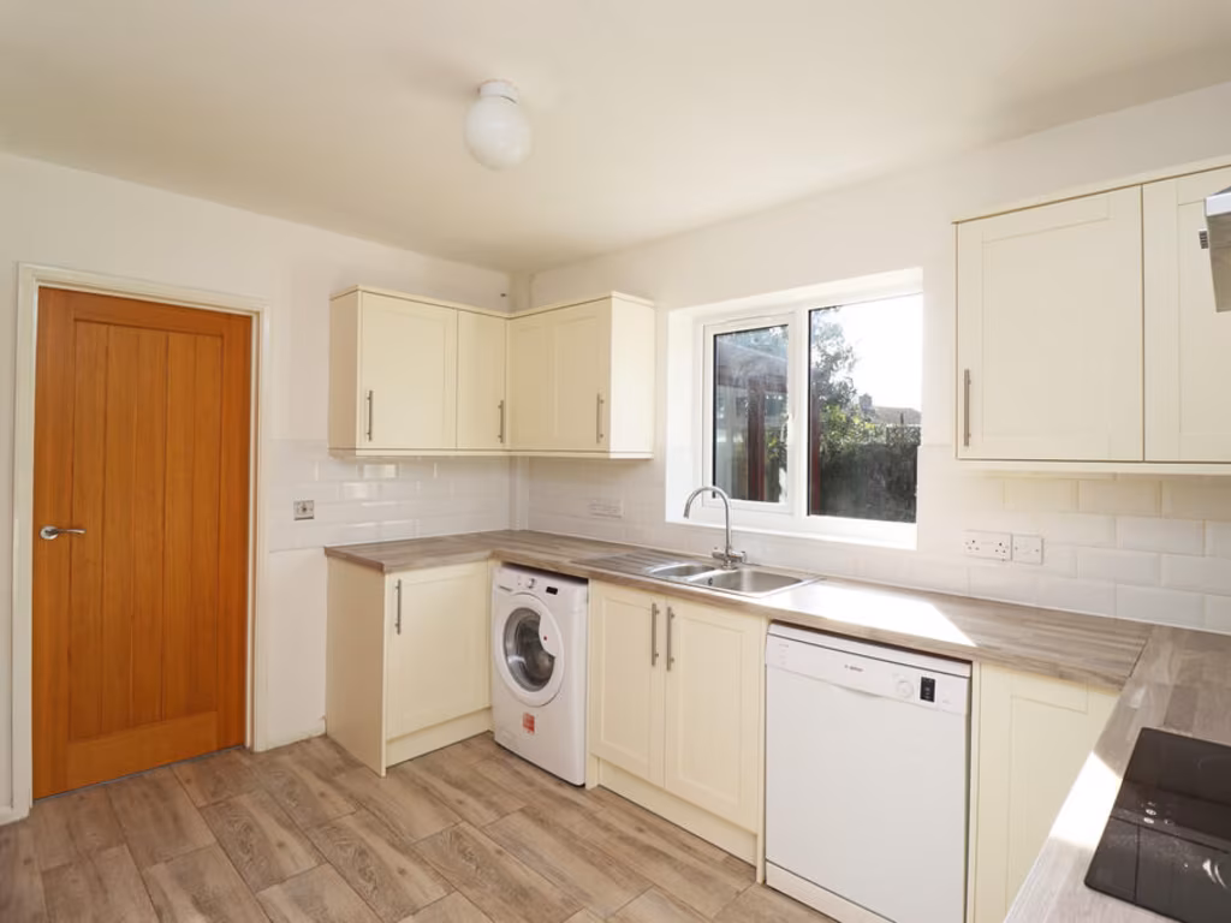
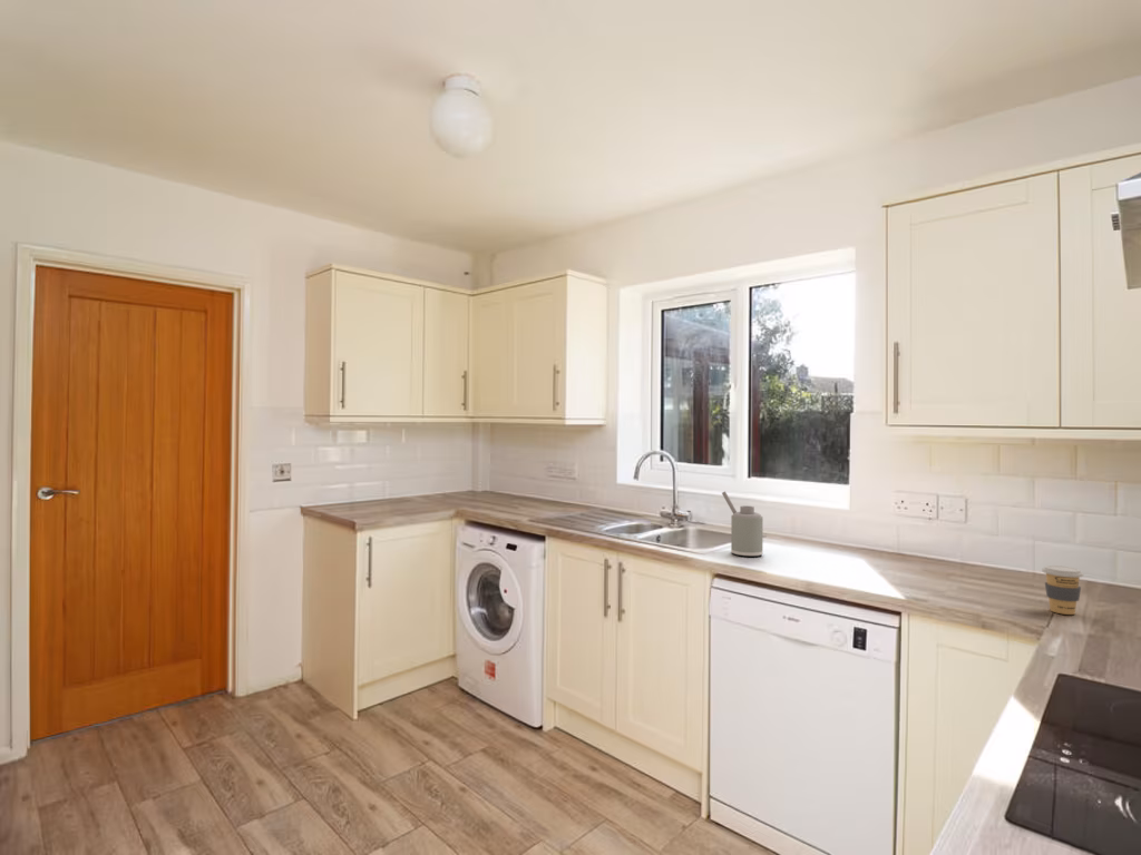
+ soap dispenser (741, 522)
+ coffee cup (1062, 590)
